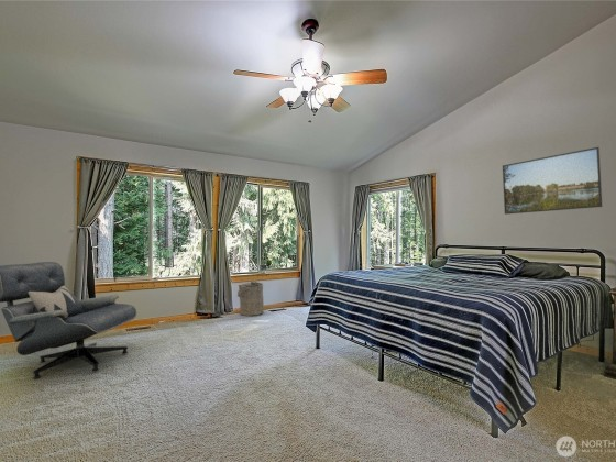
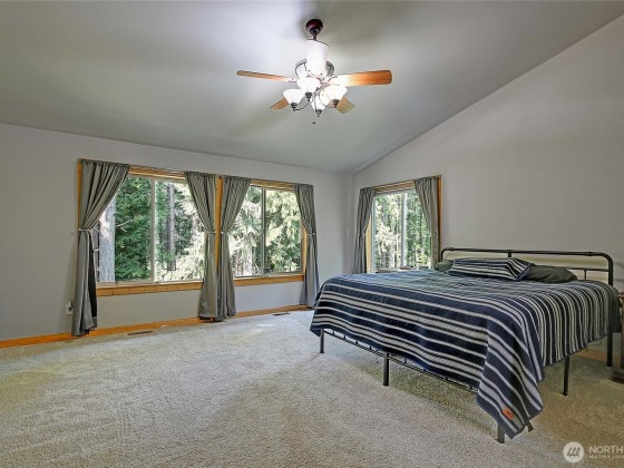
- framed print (547, 184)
- lounge chair (70, 311)
- laundry hamper (250, 297)
